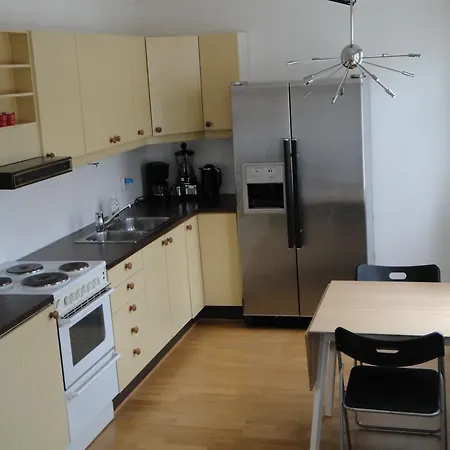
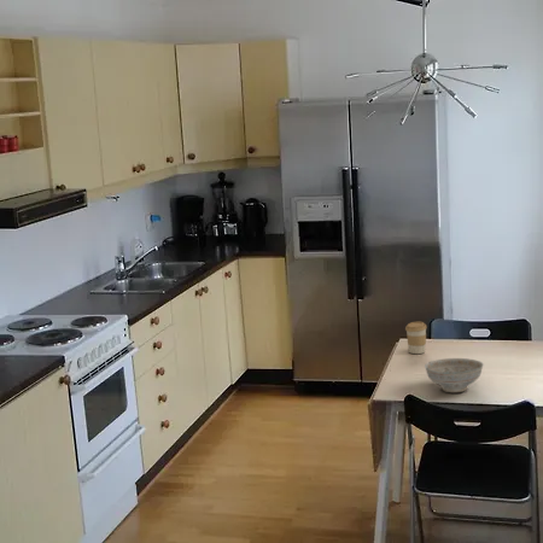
+ decorative bowl (454, 376)
+ coffee cup (416, 337)
